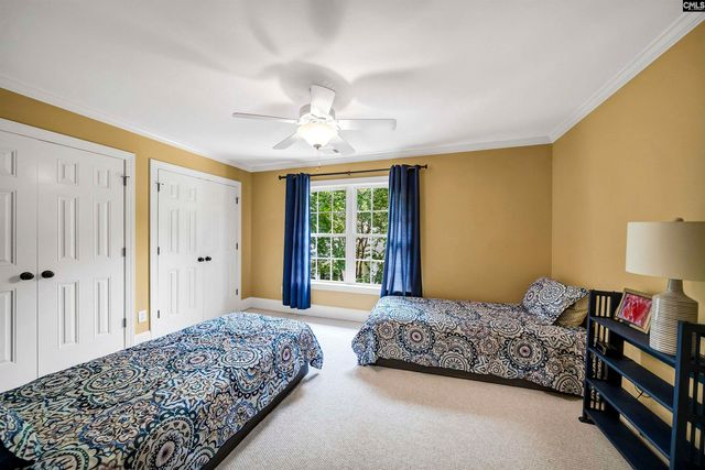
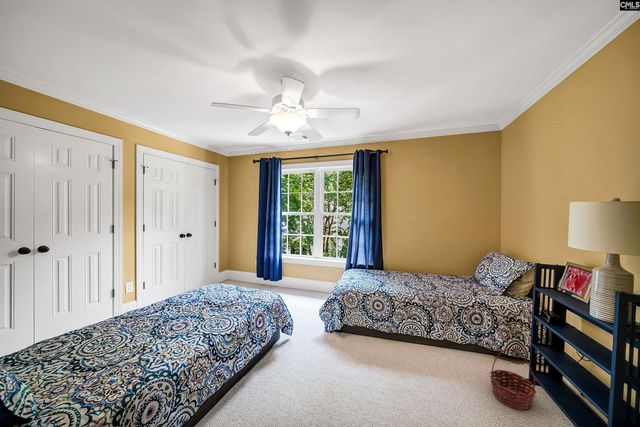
+ basket (512, 374)
